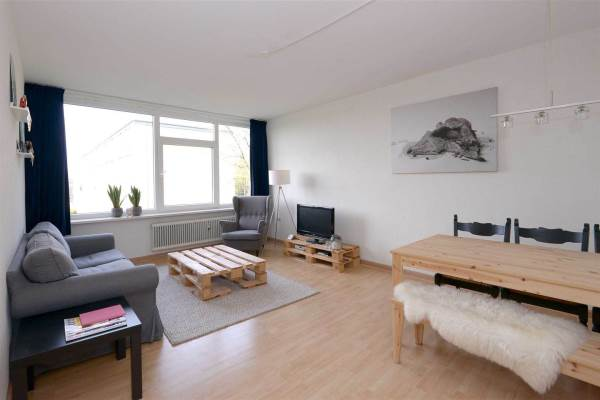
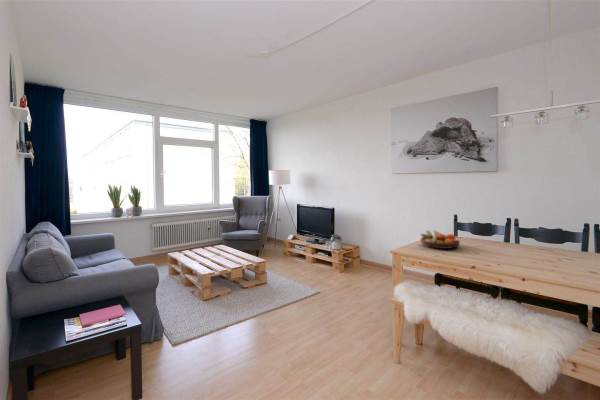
+ fruit bowl (439, 238)
